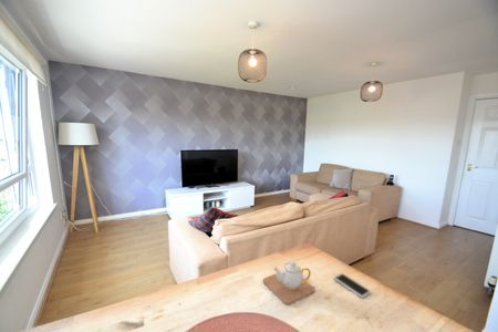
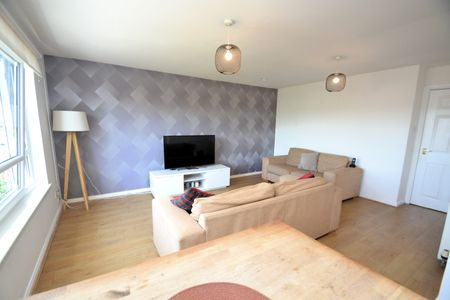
- smartphone (351, 284)
- teapot (289, 272)
